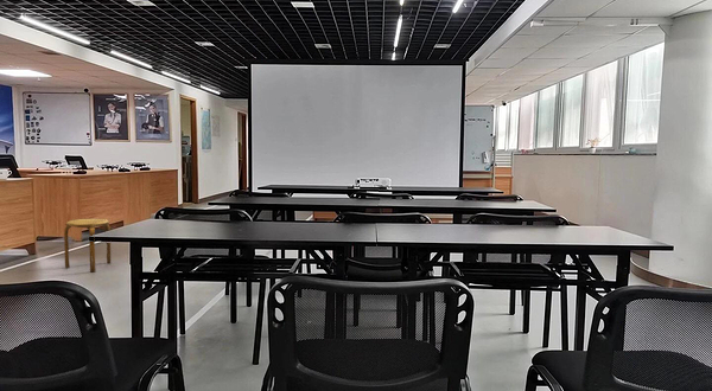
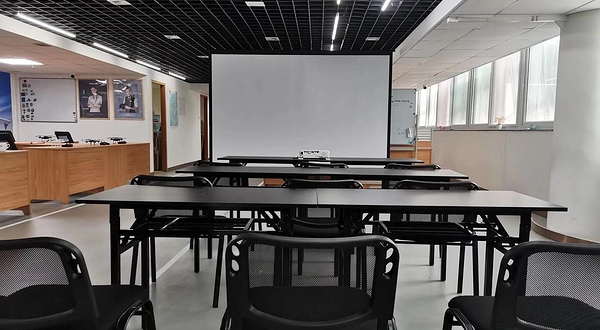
- stool (90, 243)
